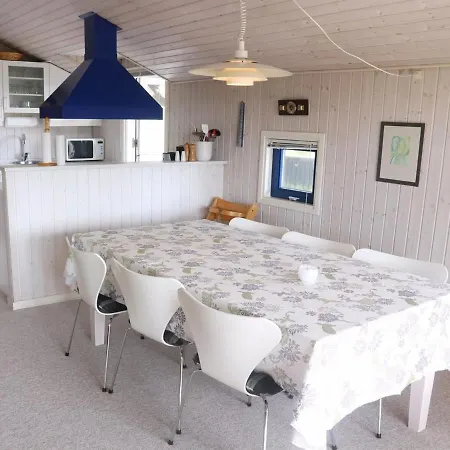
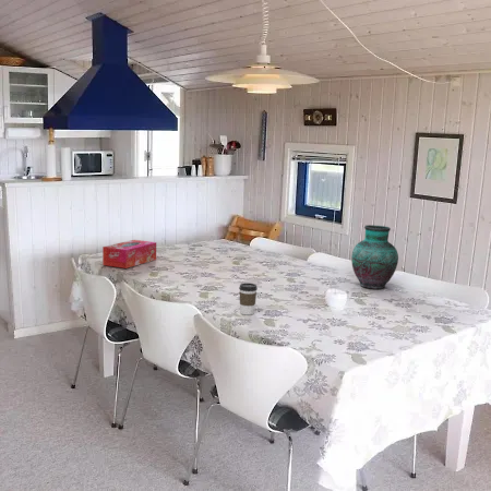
+ tissue box (130, 253)
+ vase (374, 256)
+ coffee cup (248, 299)
